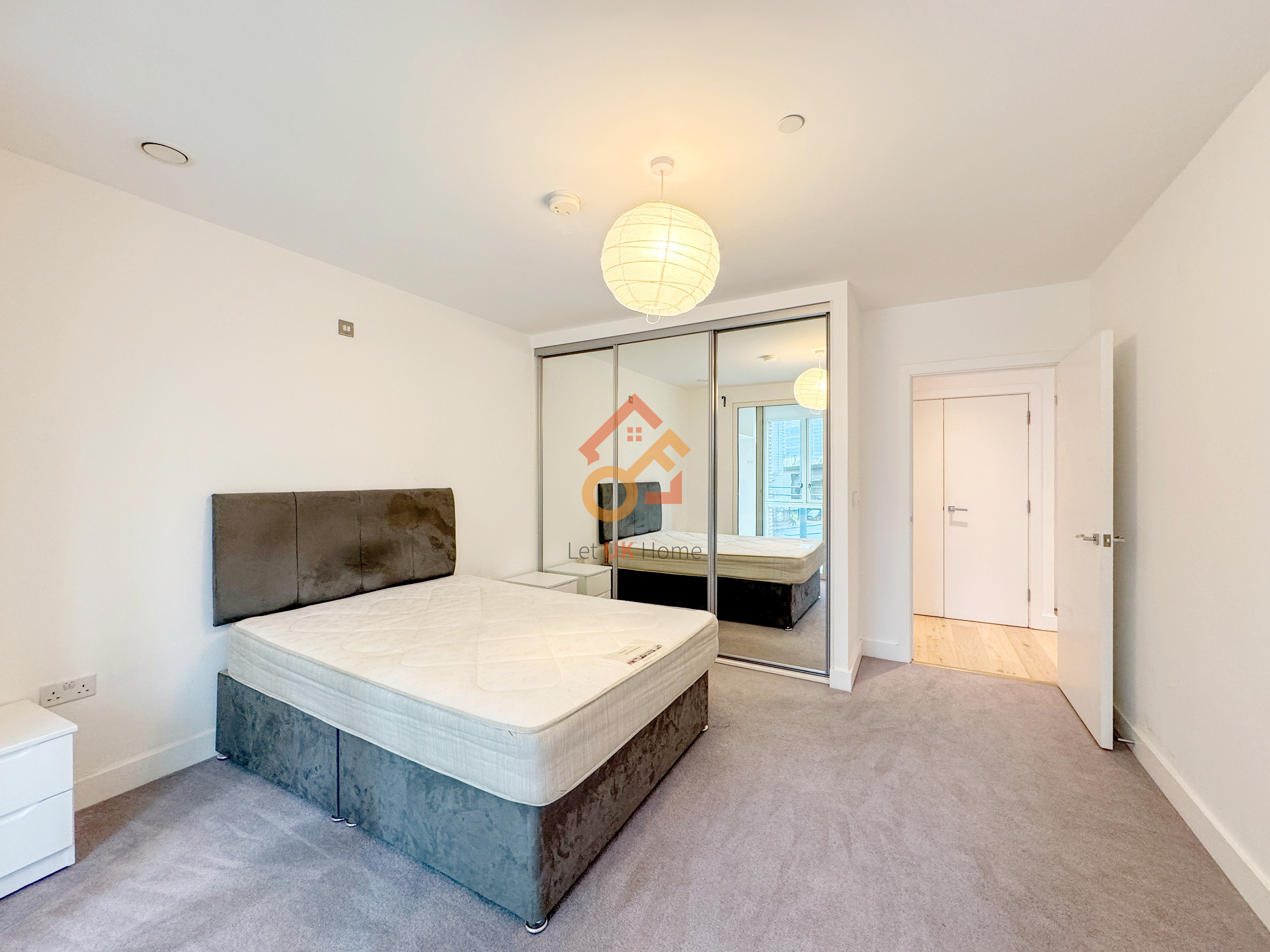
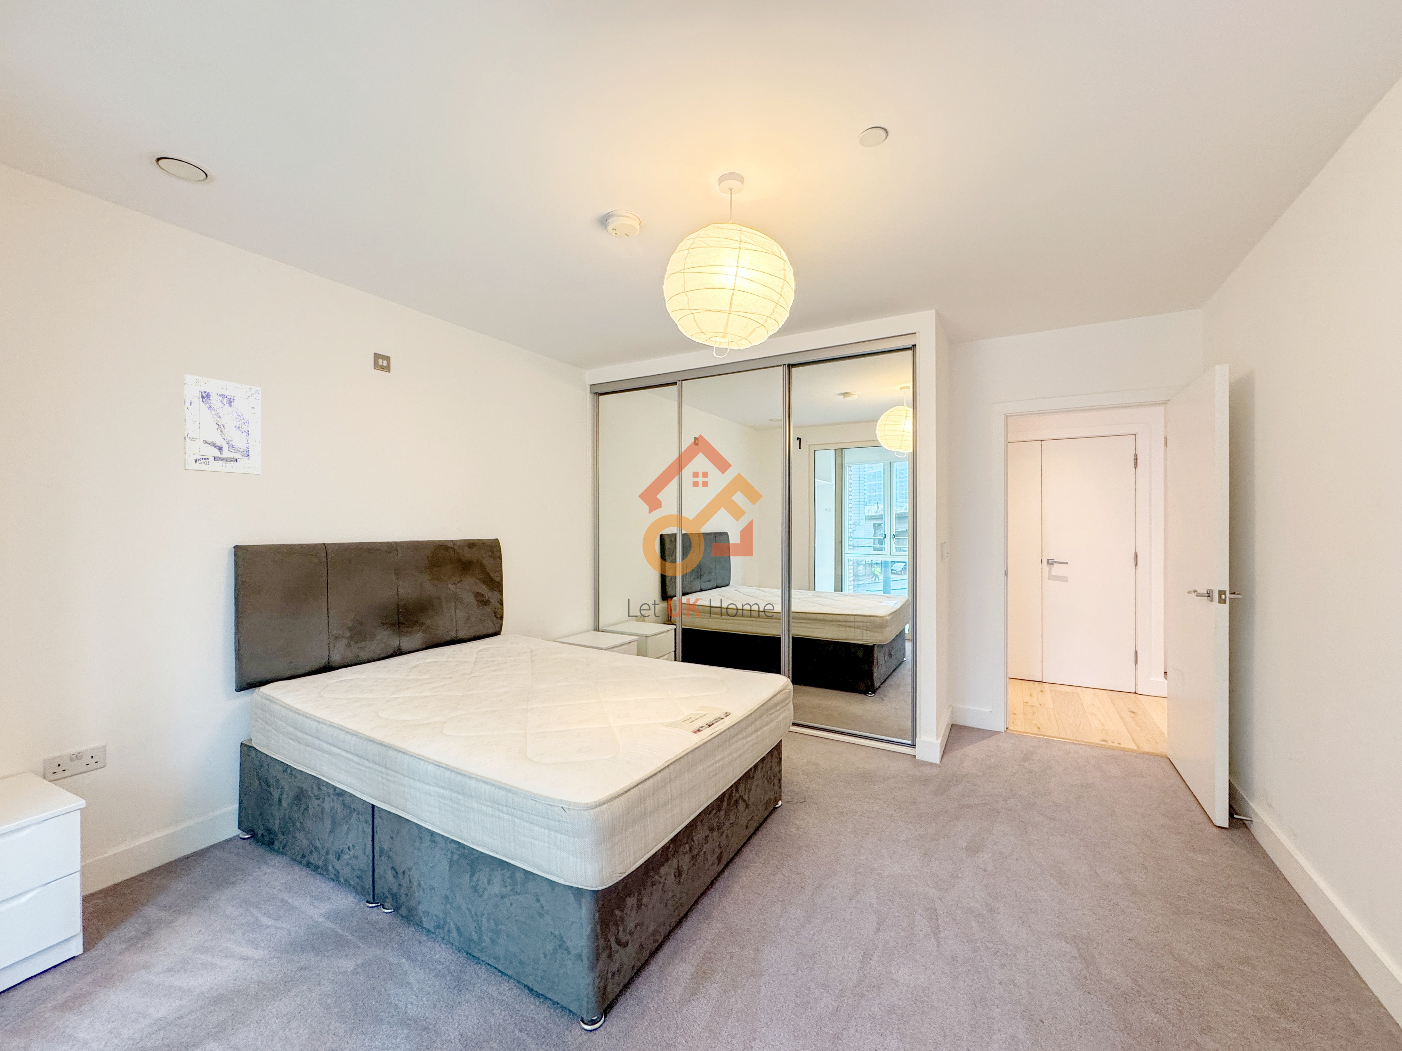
+ wall art (224, 427)
